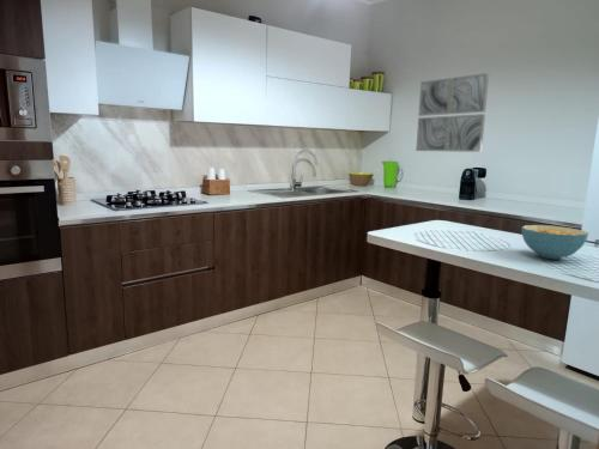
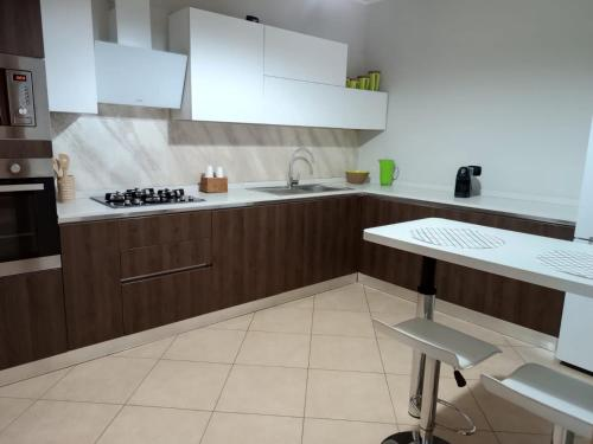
- cereal bowl (552, 243)
- wall art (449, 116)
